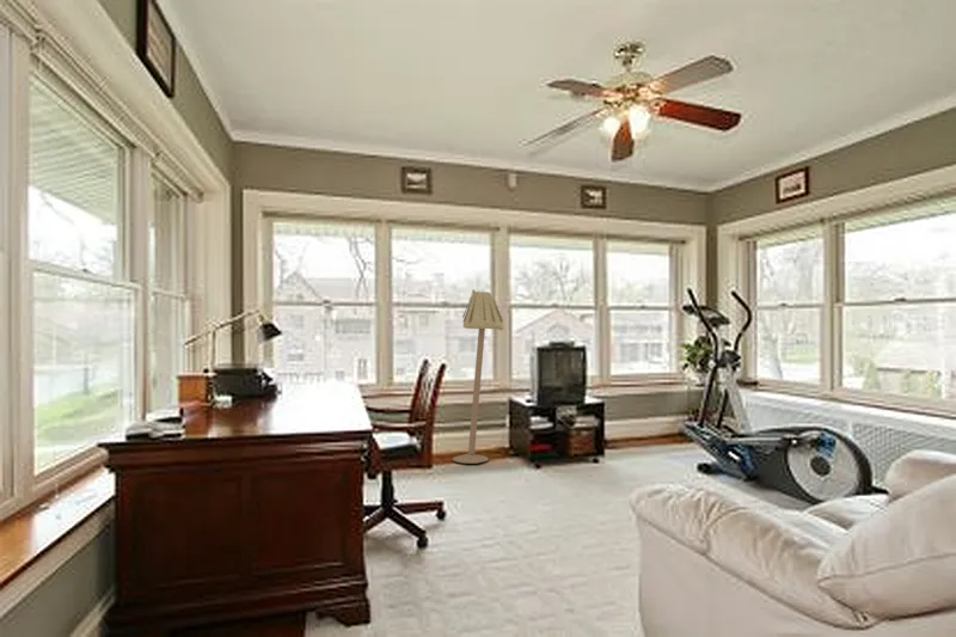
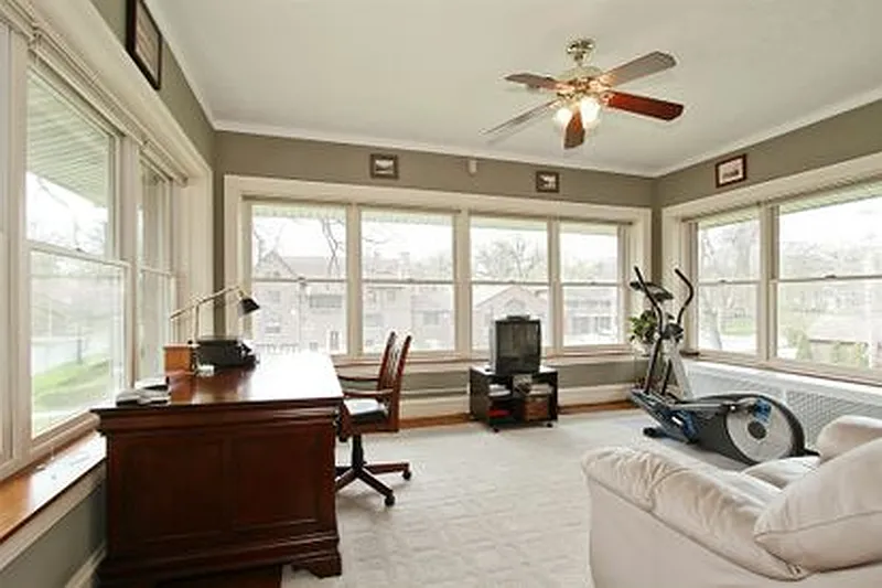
- floor lamp (479, 373)
